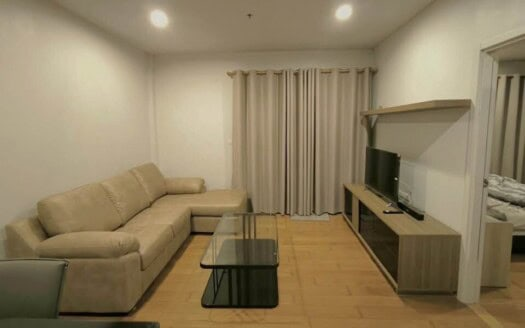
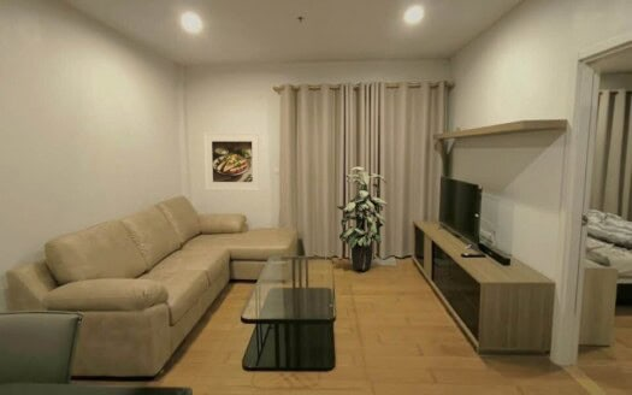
+ indoor plant (360, 218)
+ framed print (232, 161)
